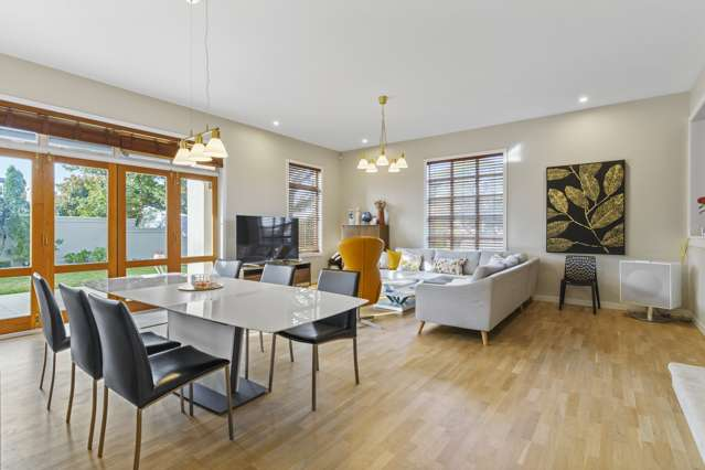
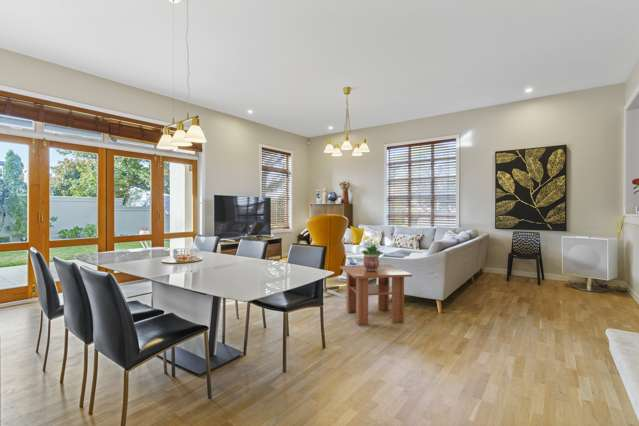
+ potted plant (370, 256)
+ coffee table (373, 293)
